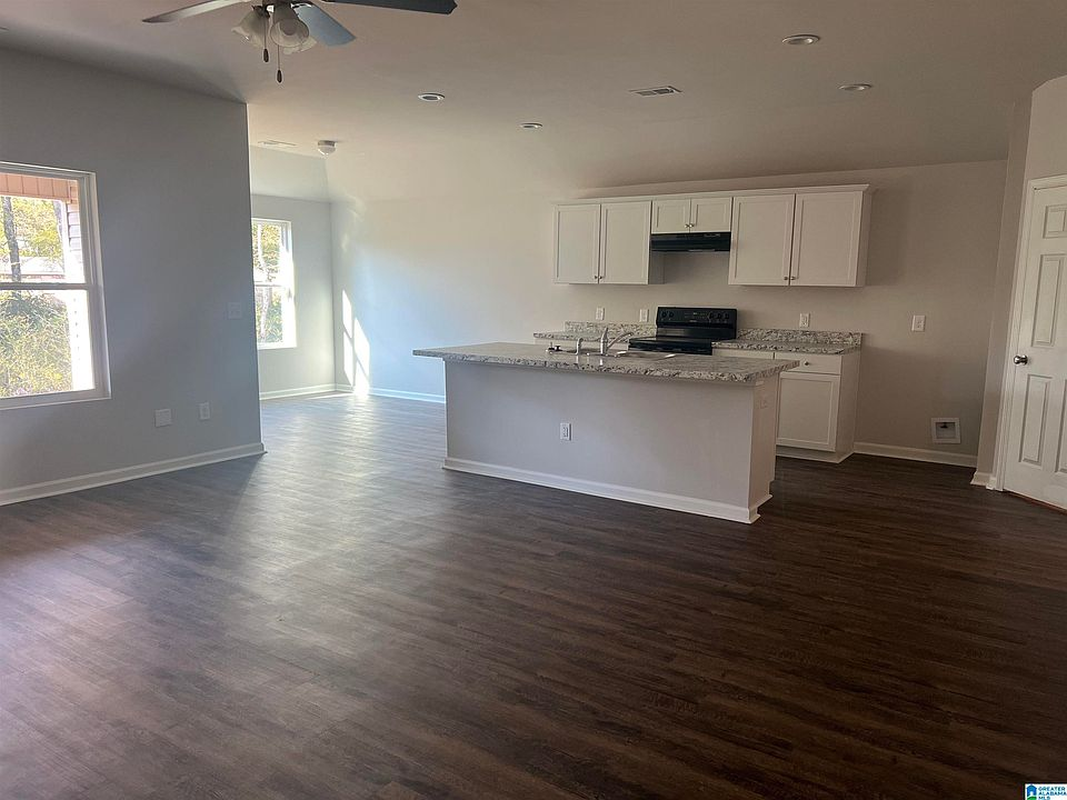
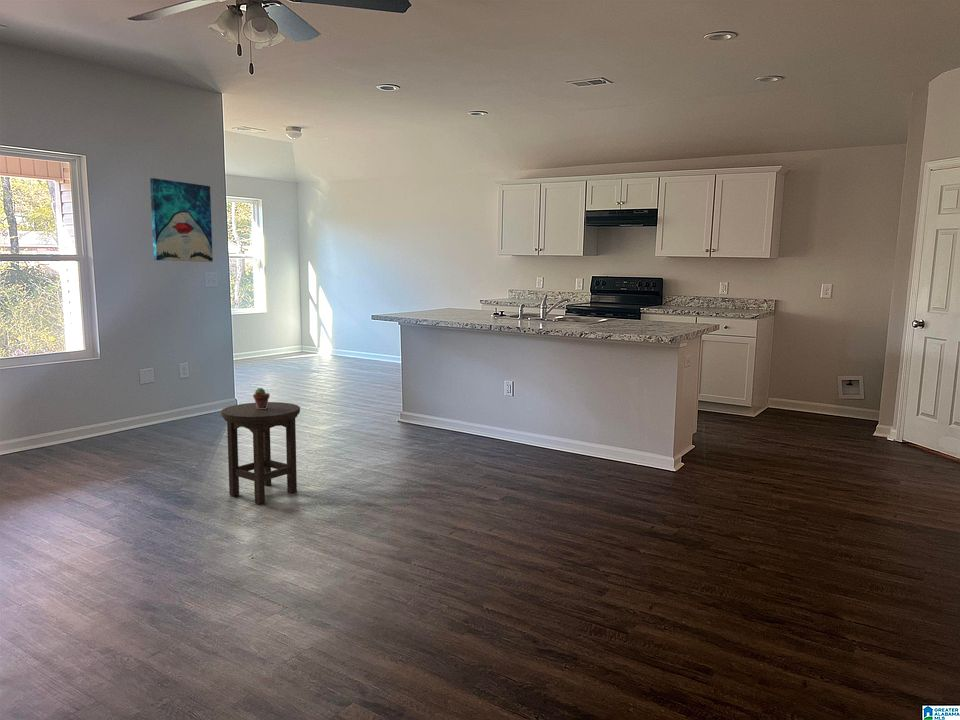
+ potted succulent (261, 397)
+ wall art (182, 222)
+ stool (262, 451)
